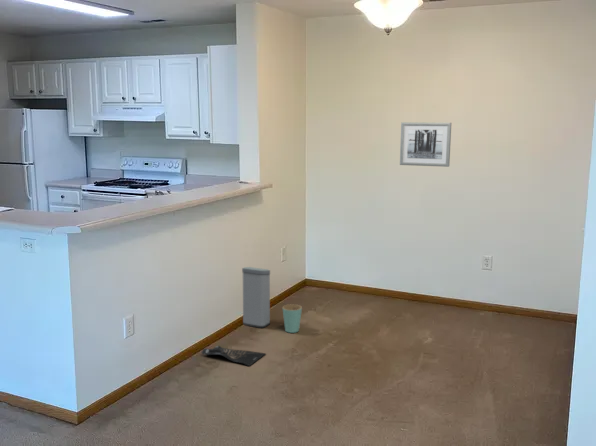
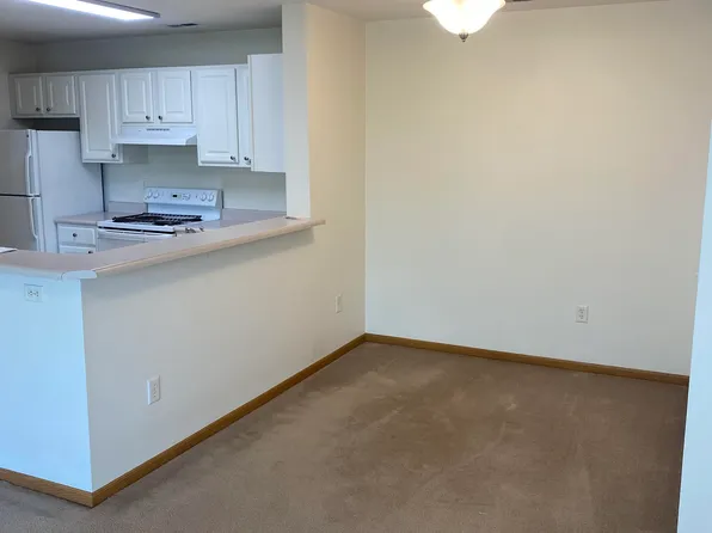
- bag (233, 352)
- wall art (425, 144)
- trash can (269, 298)
